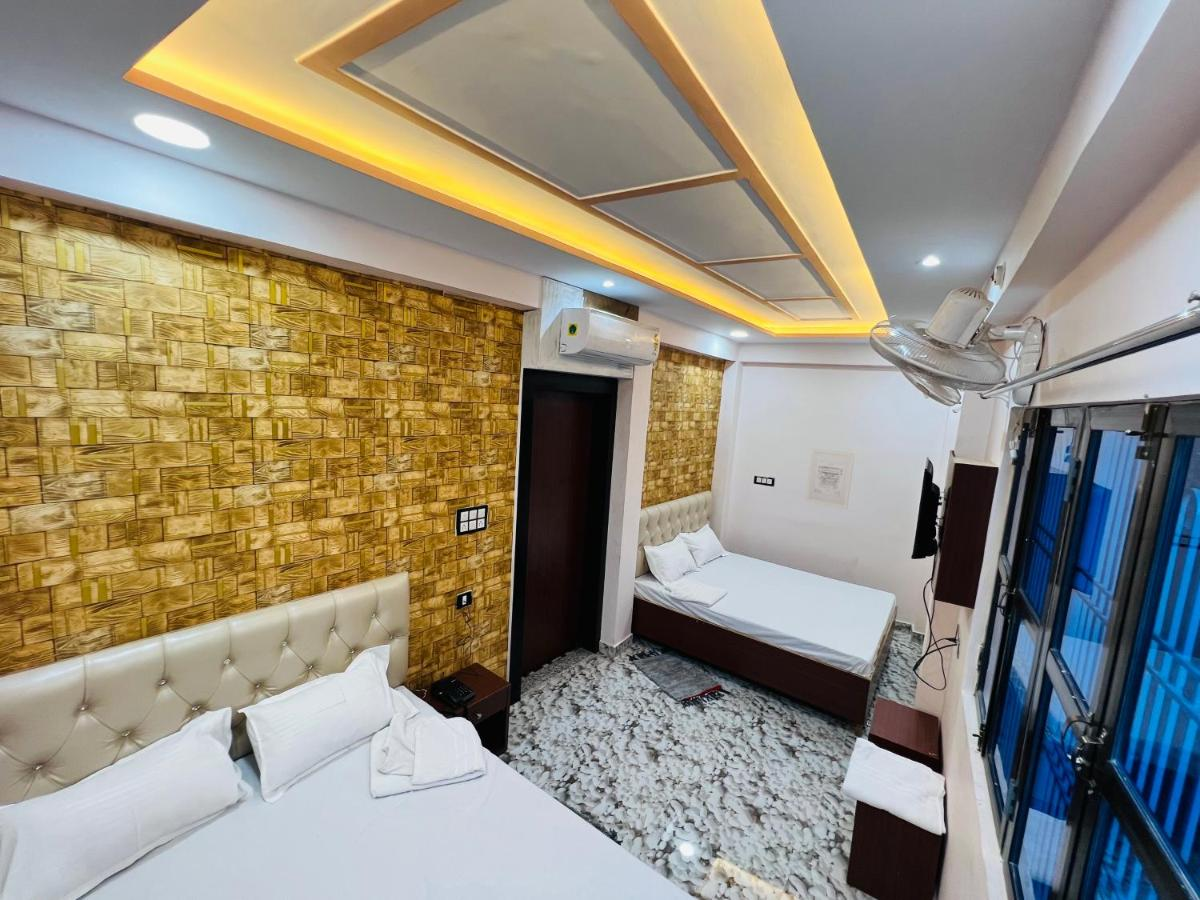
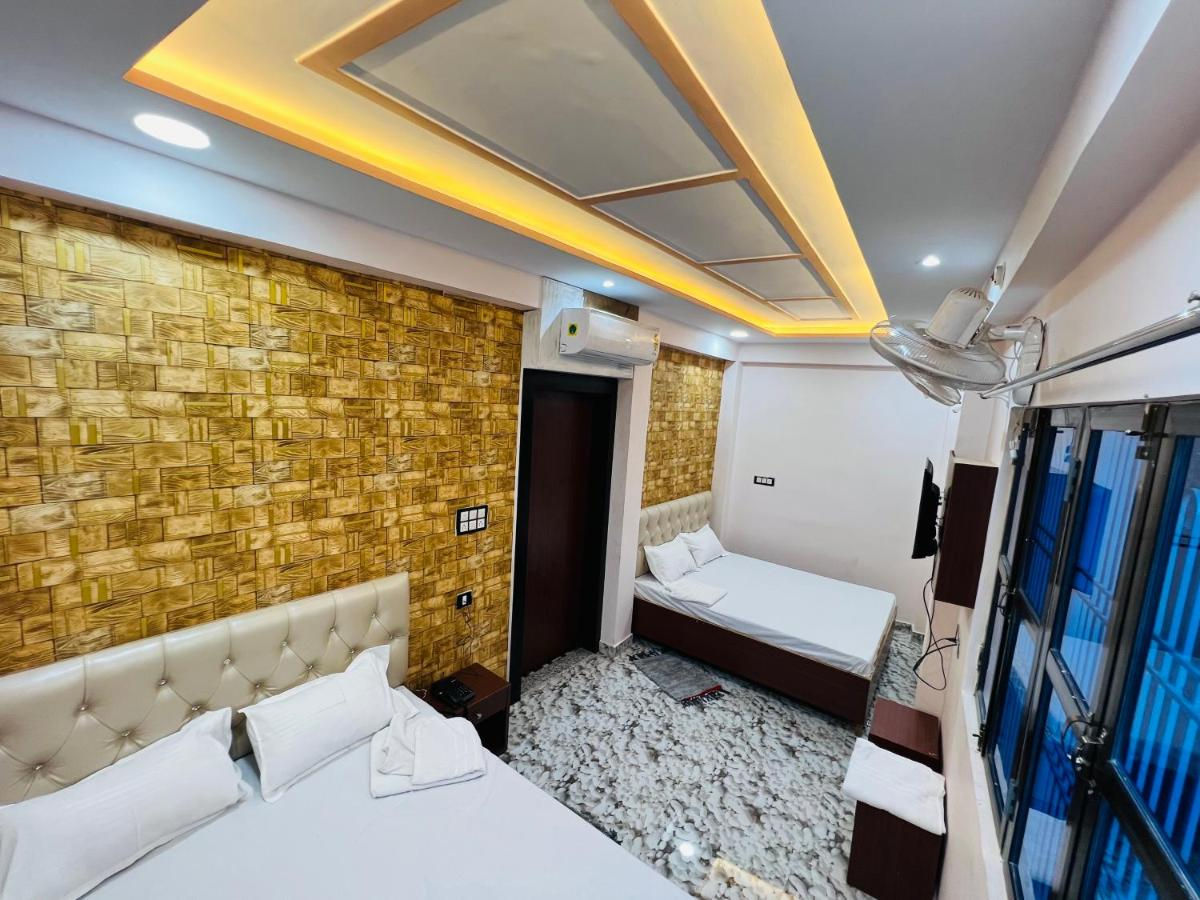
- wall art (829, 478)
